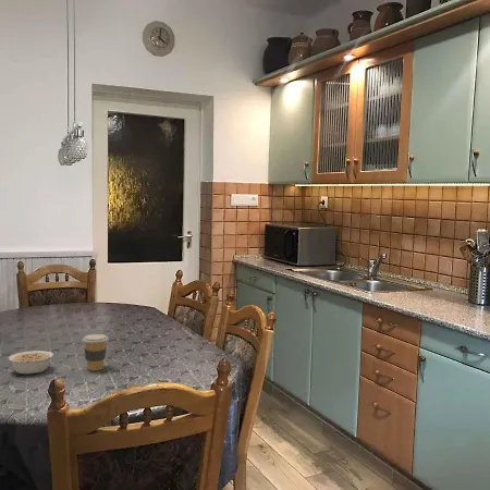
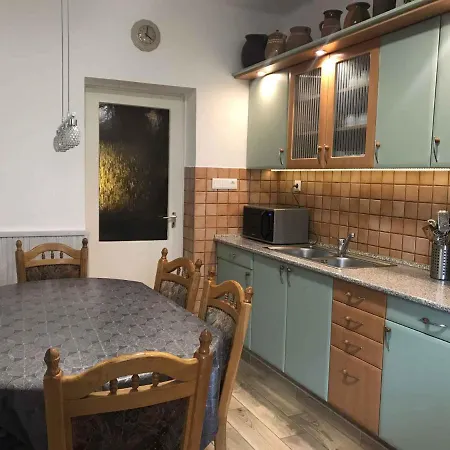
- coffee cup (95, 352)
- legume (33, 360)
